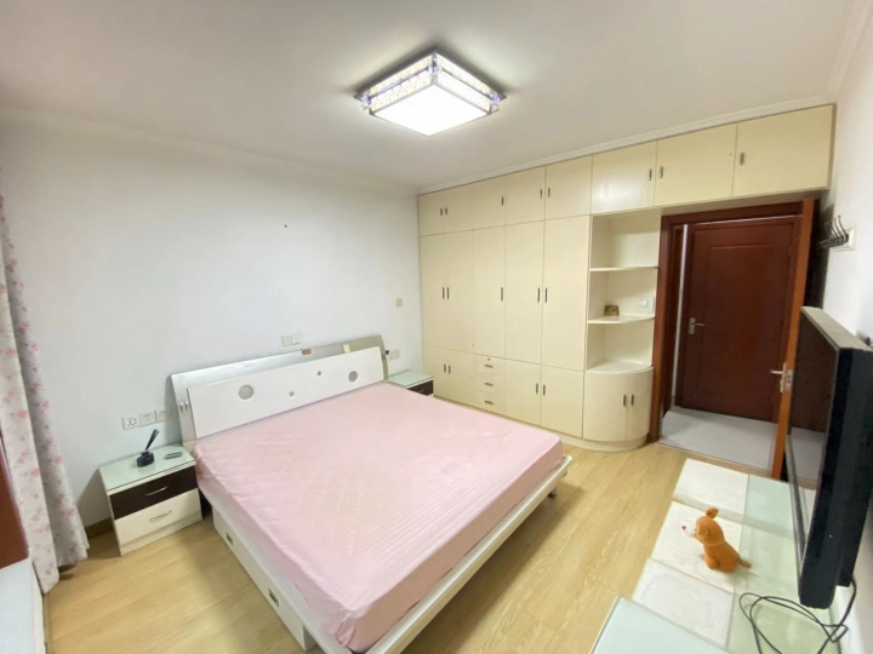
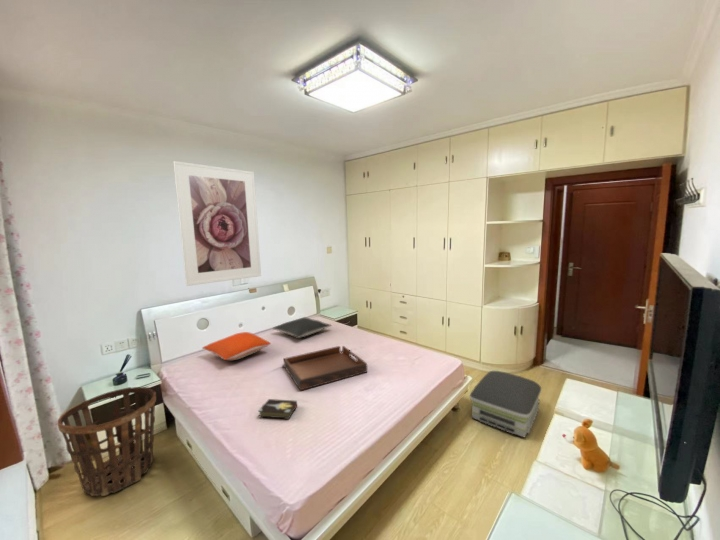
+ basket (113, 438)
+ pillow (236, 345)
+ serving tray (324, 364)
+ pillow (302, 327)
+ air purifier (506, 396)
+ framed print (222, 225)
+ hardback book (278, 407)
